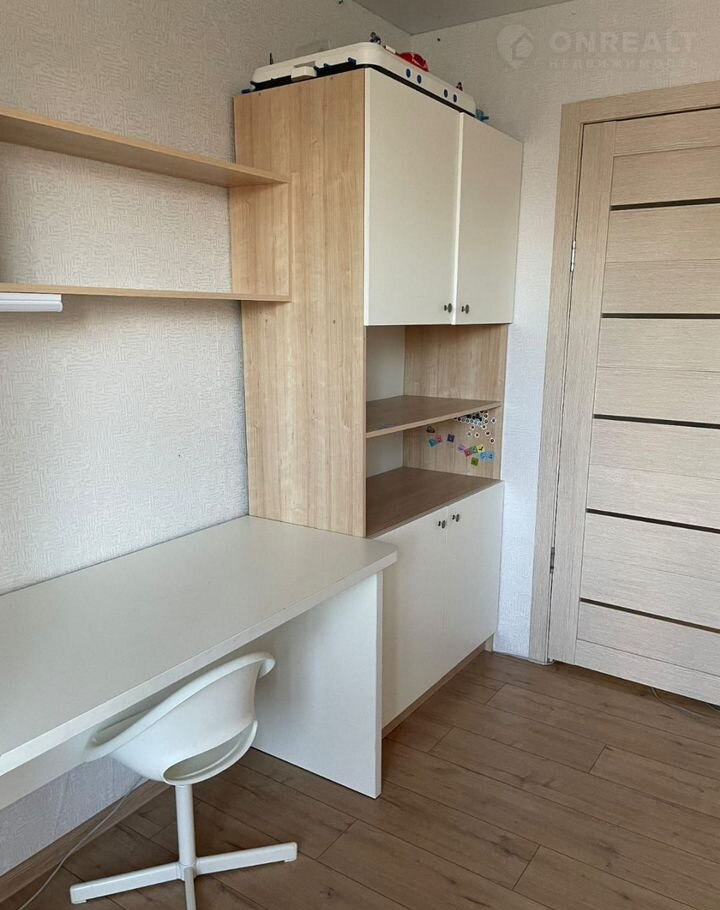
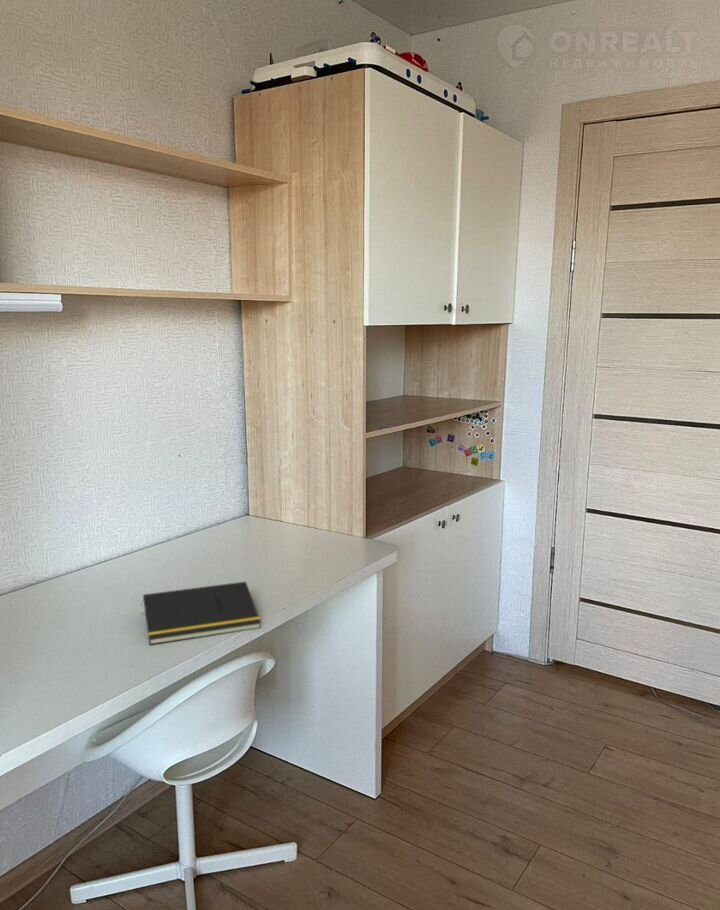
+ notepad (201, 610)
